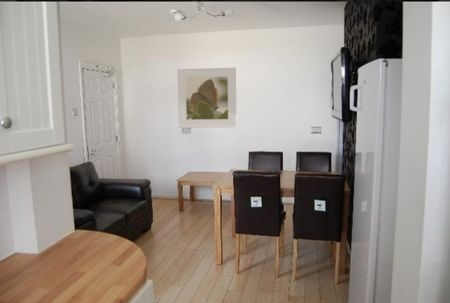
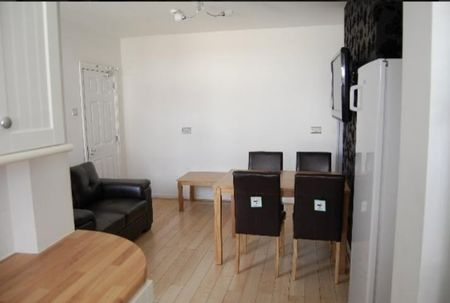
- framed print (206, 98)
